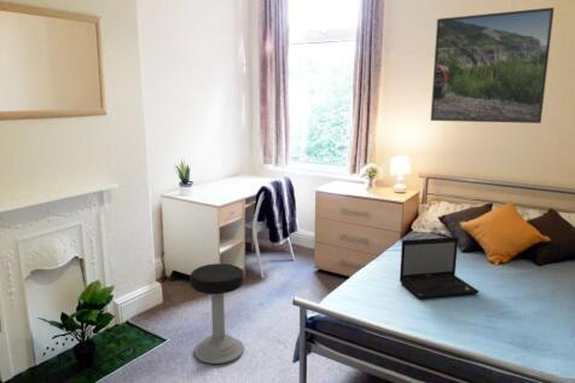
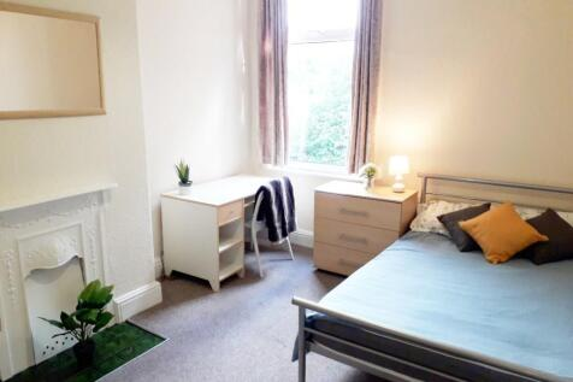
- laptop (438, 266)
- stool (217, 312)
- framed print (487, 69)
